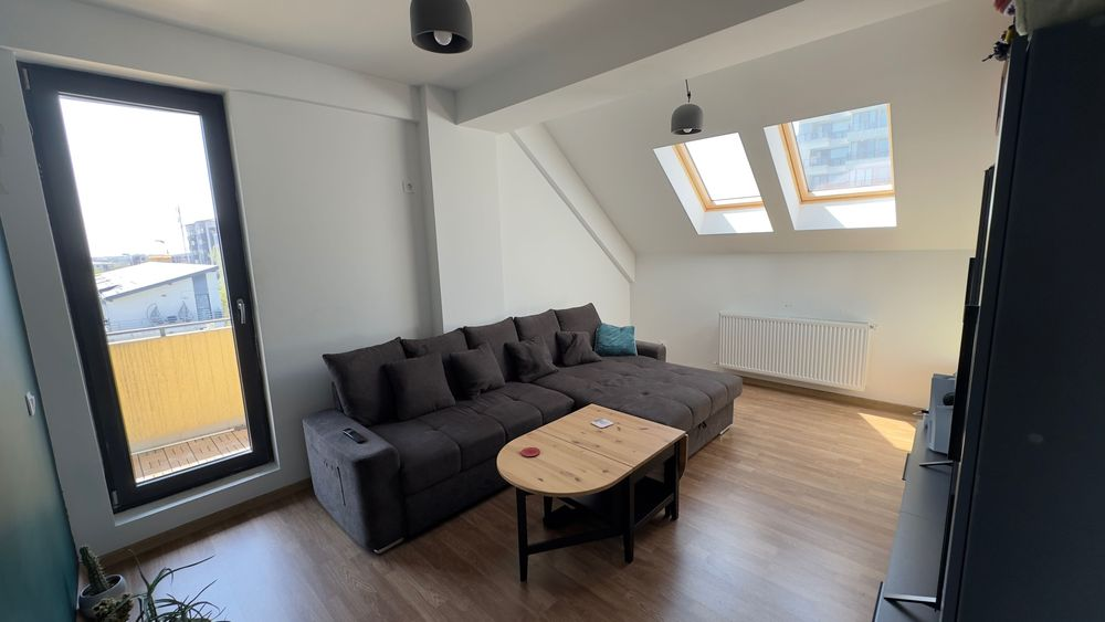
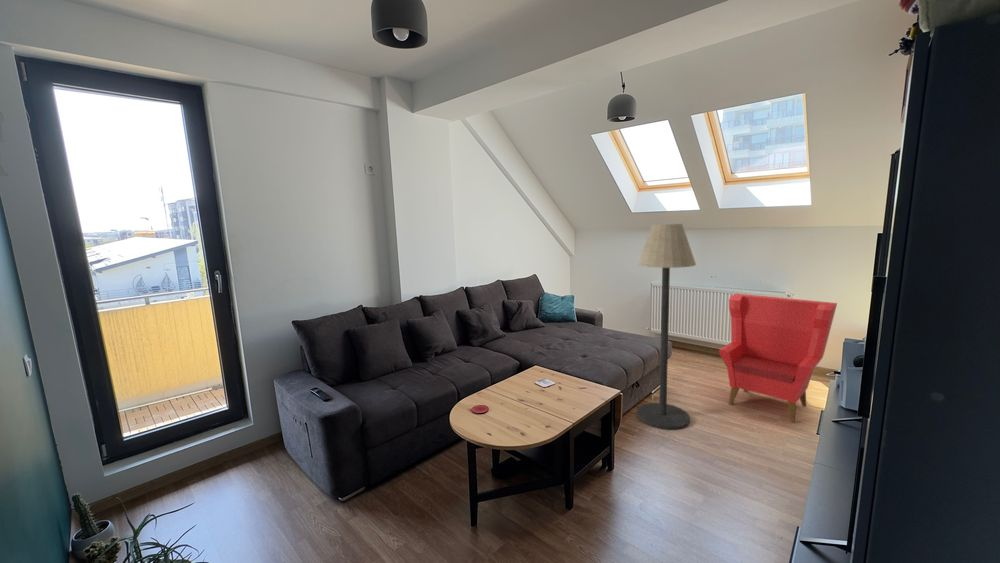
+ floor lamp (664, 323)
+ armchair (771, 353)
